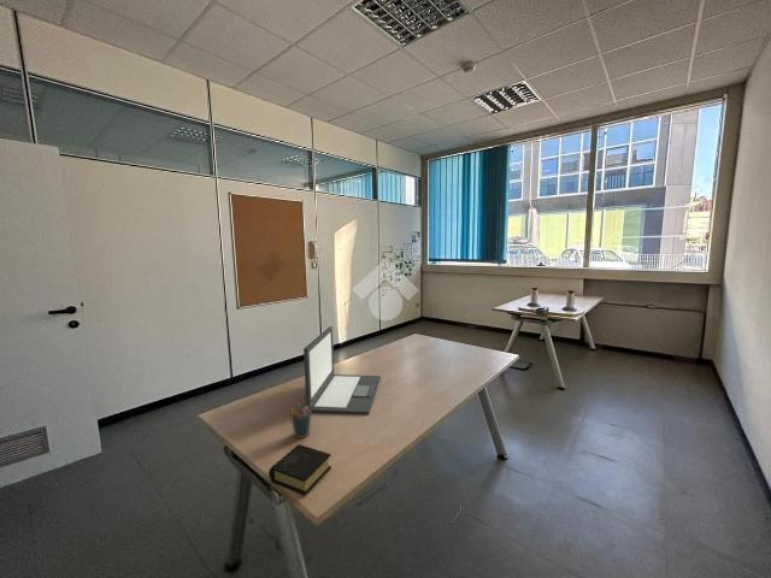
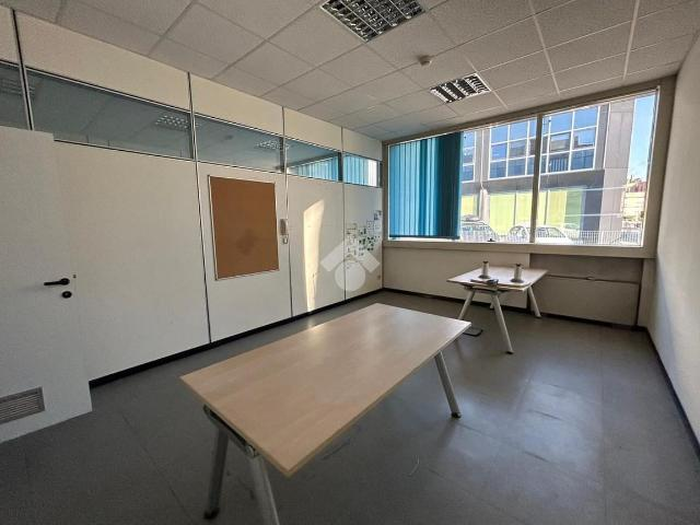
- pen holder (300, 418)
- book (300, 467)
- laptop (346, 374)
